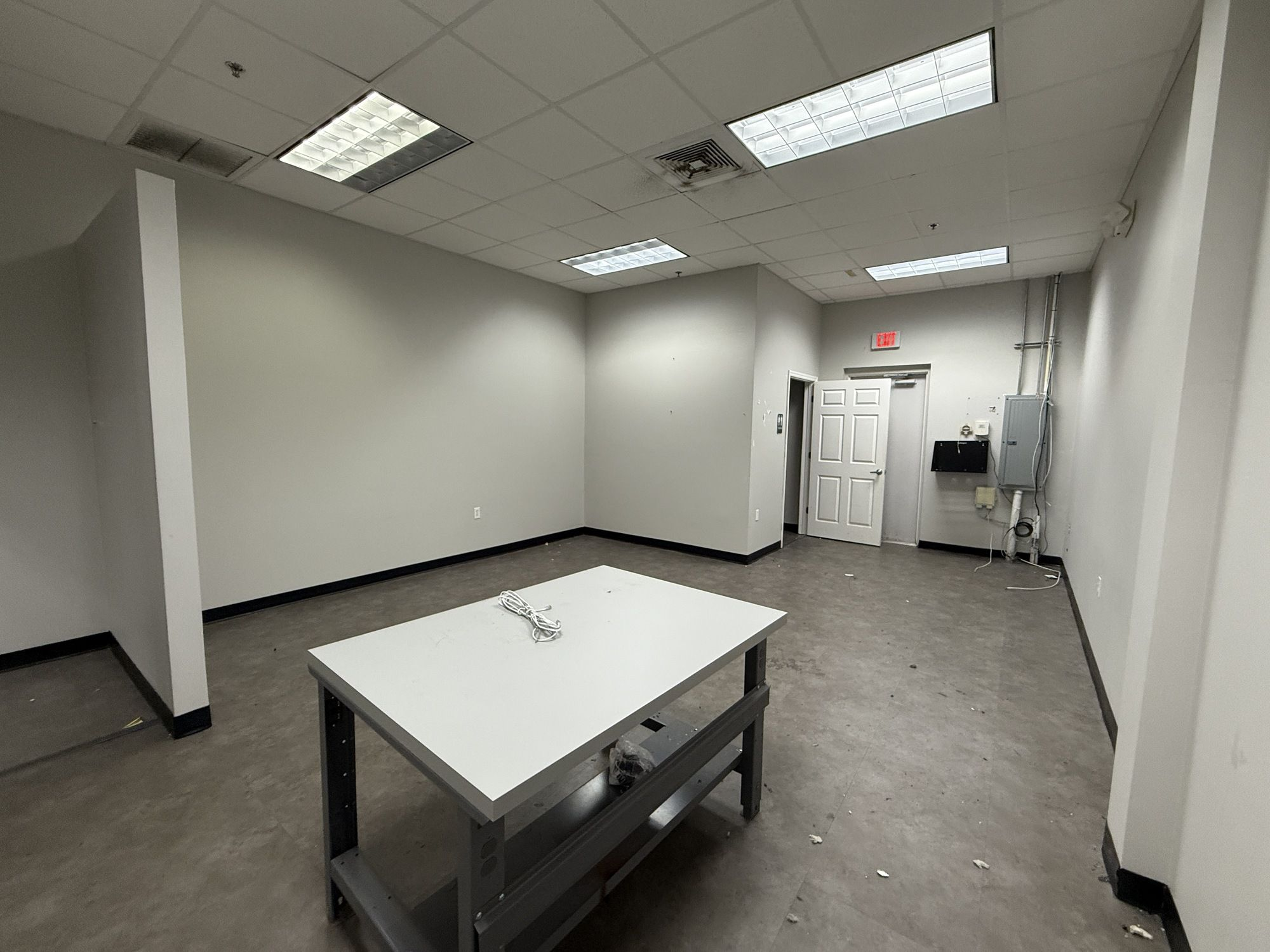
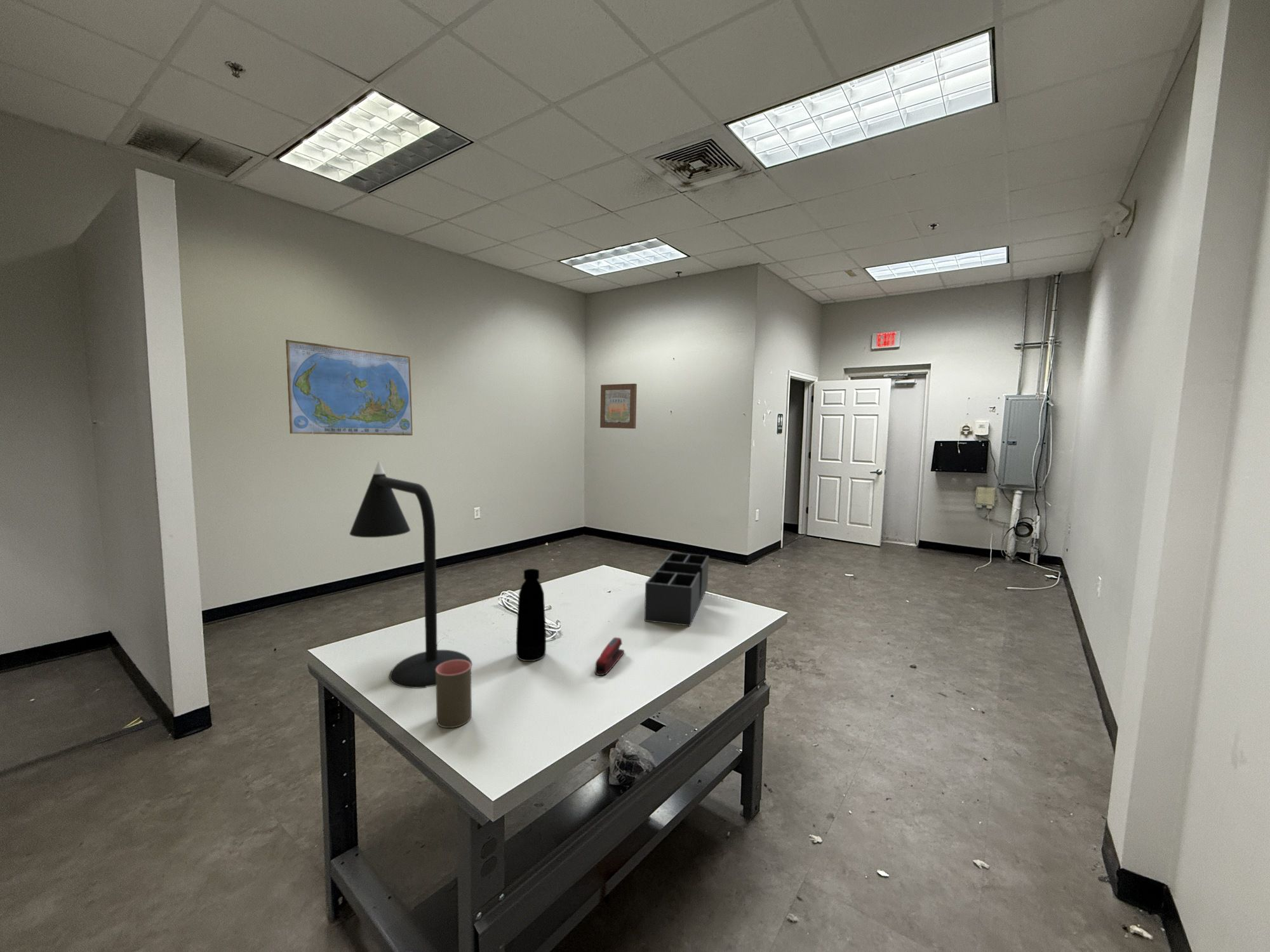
+ stapler (610, 654)
+ desk lamp (424, 555)
+ wall art (618, 406)
+ bottle (531, 613)
+ world map (355, 392)
+ desk organizer (679, 585)
+ cup (453, 692)
